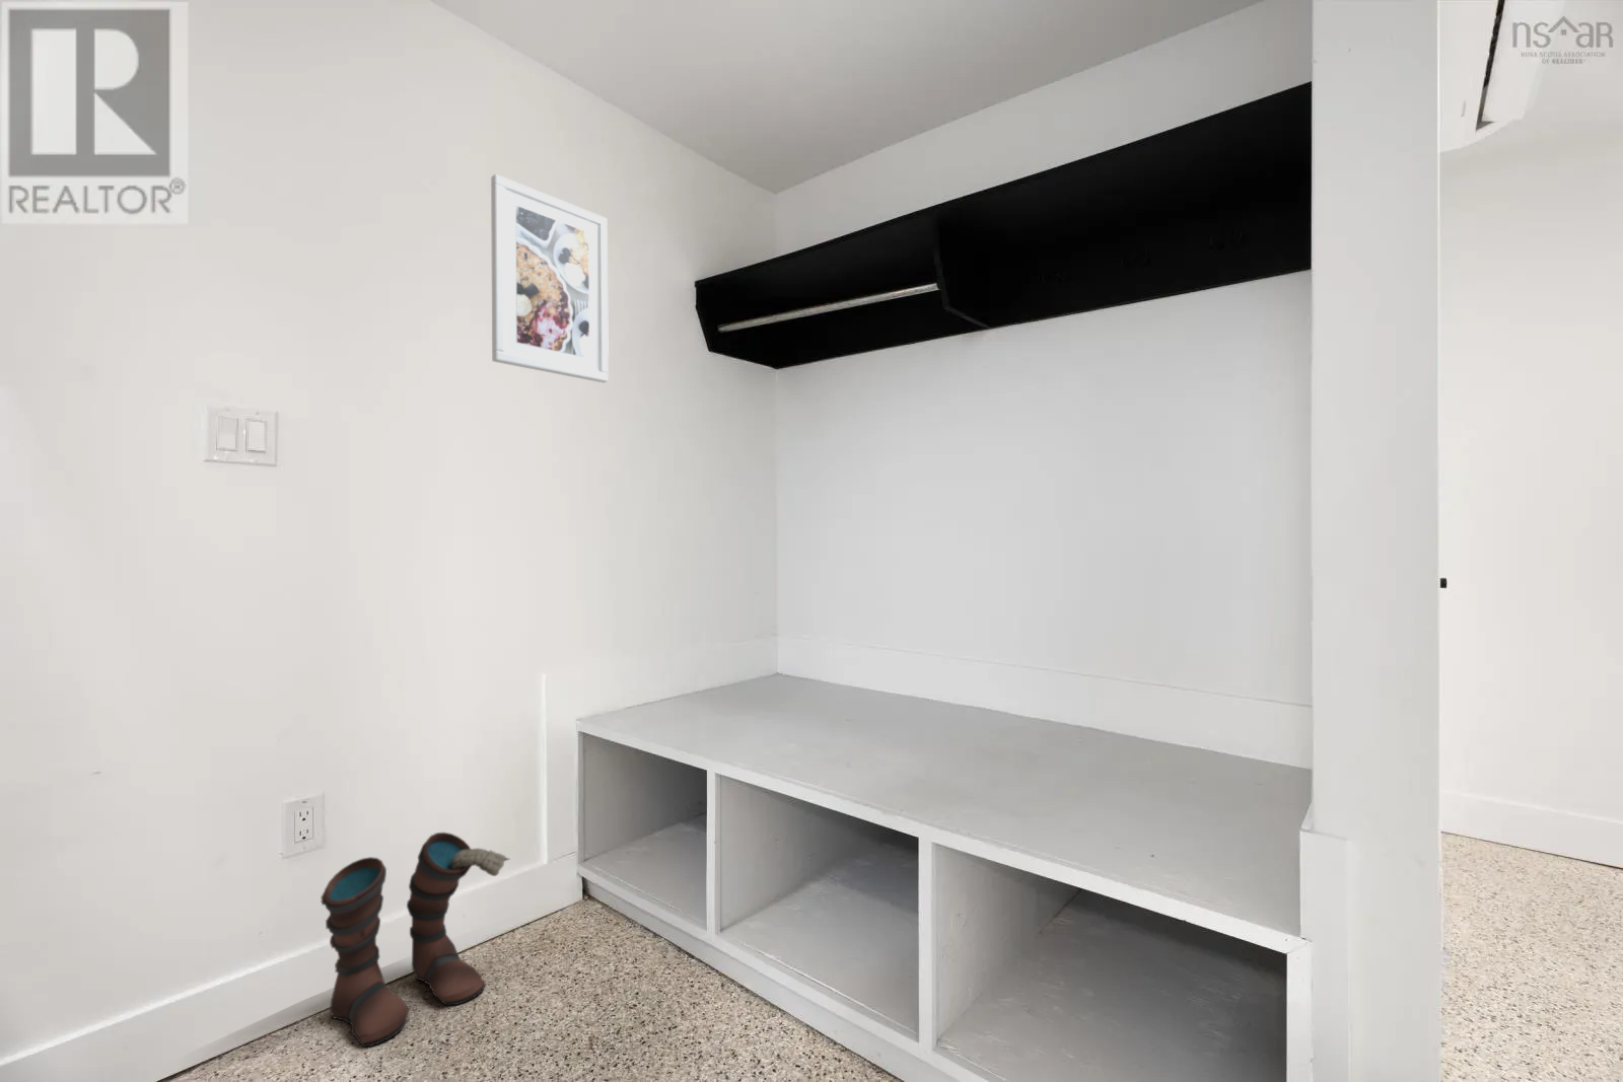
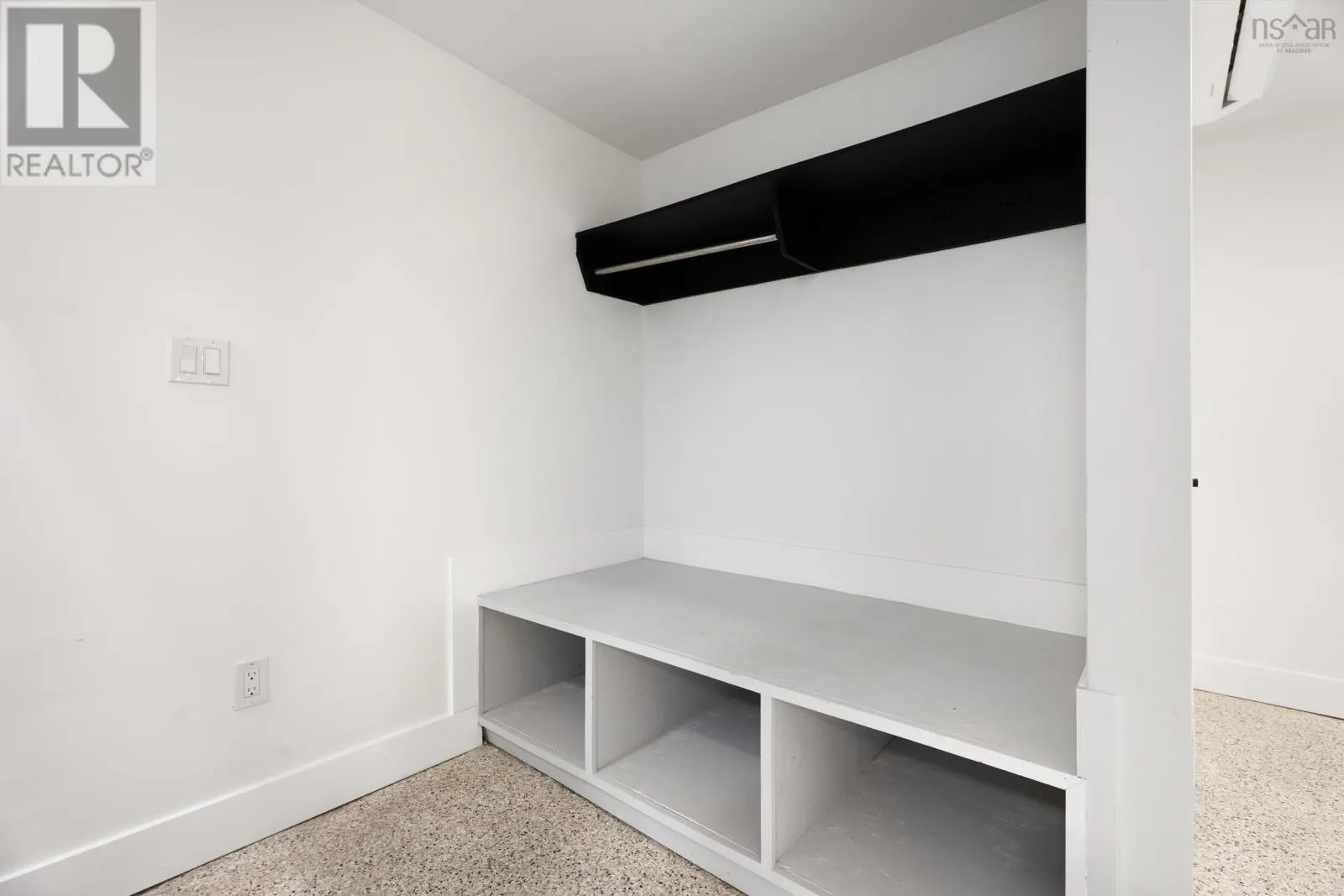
- boots (423, 918)
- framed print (553, 285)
